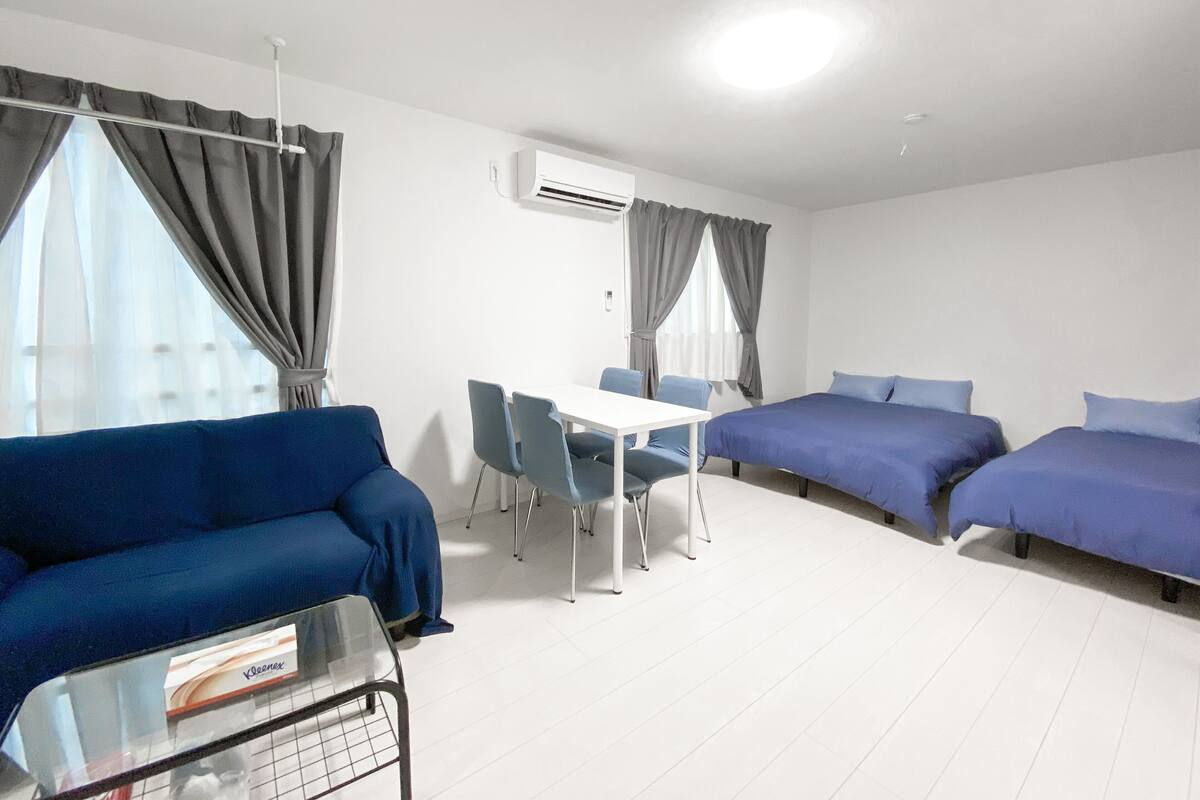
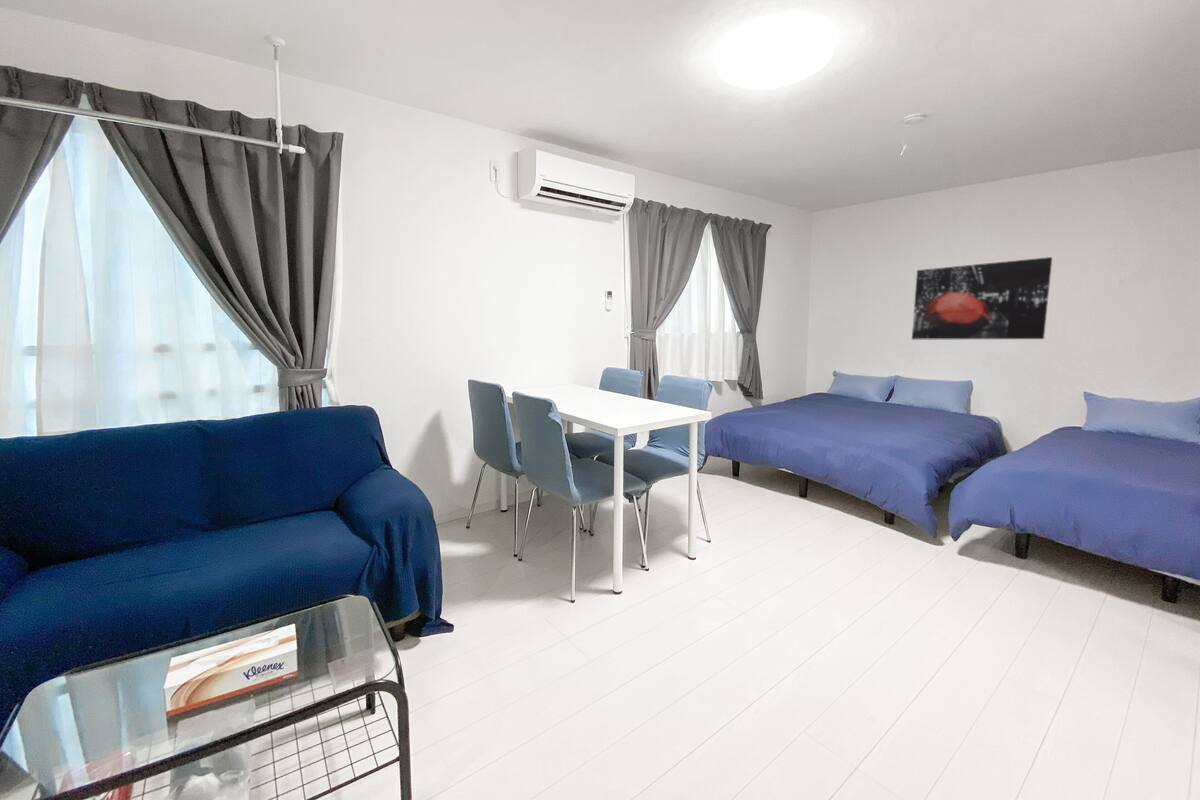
+ wall art (975, 302)
